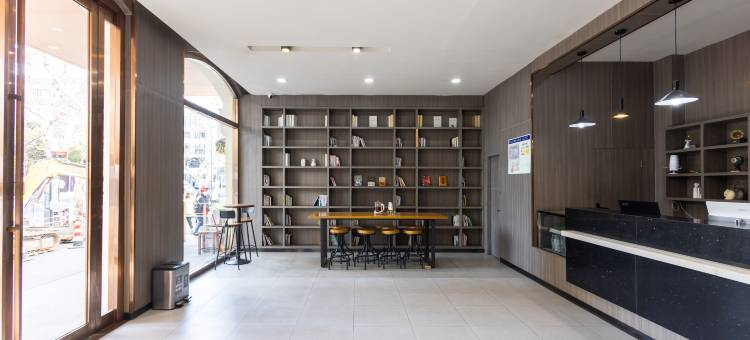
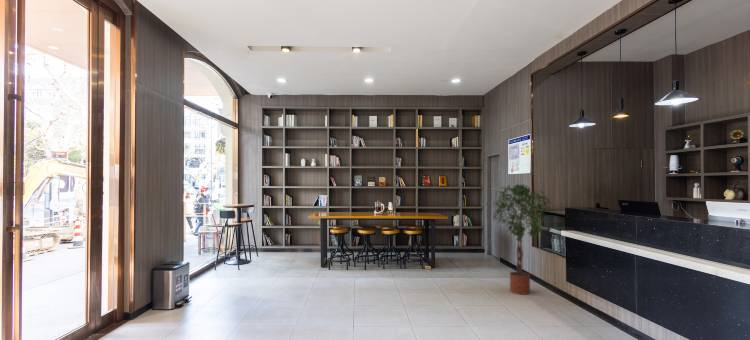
+ potted tree (520, 238)
